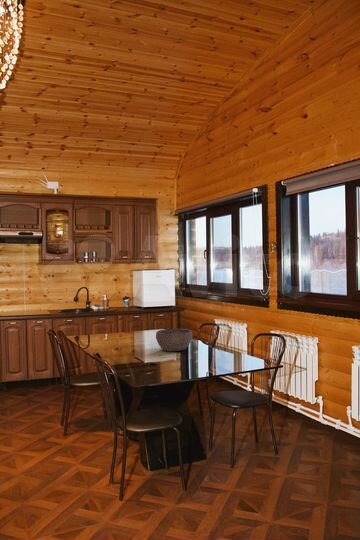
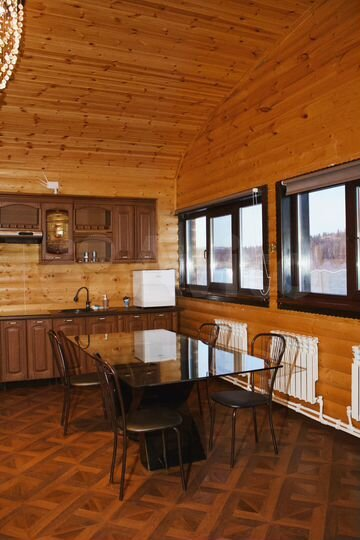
- bowl (174, 339)
